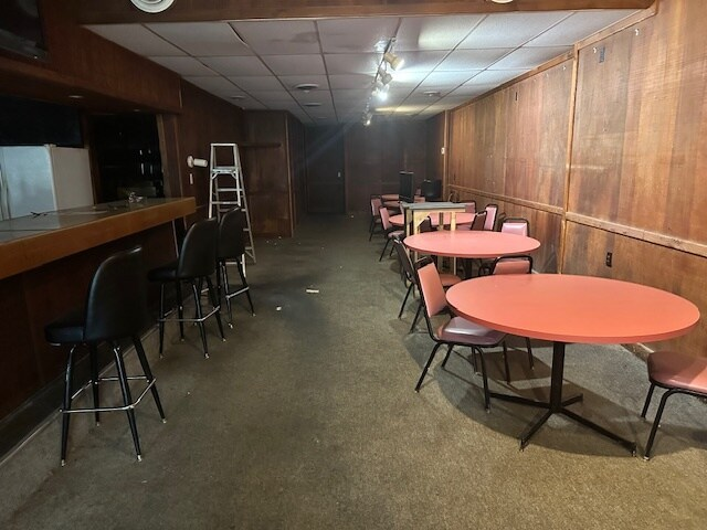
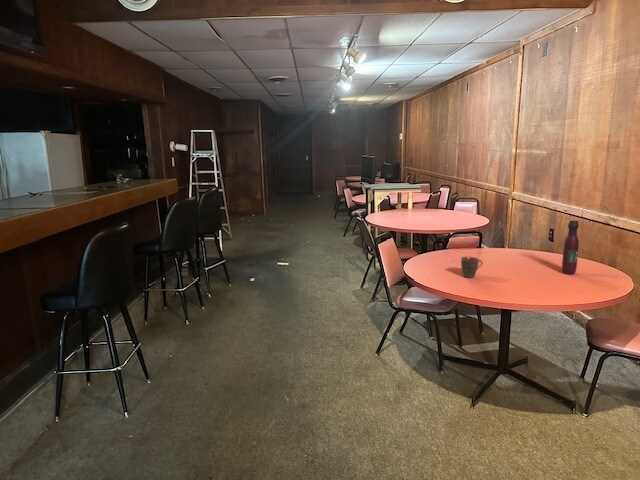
+ wine bottle (571, 247)
+ mug (470, 267)
